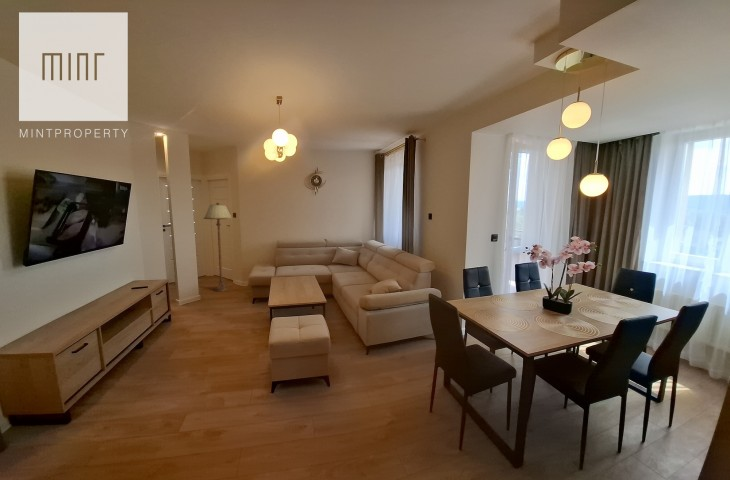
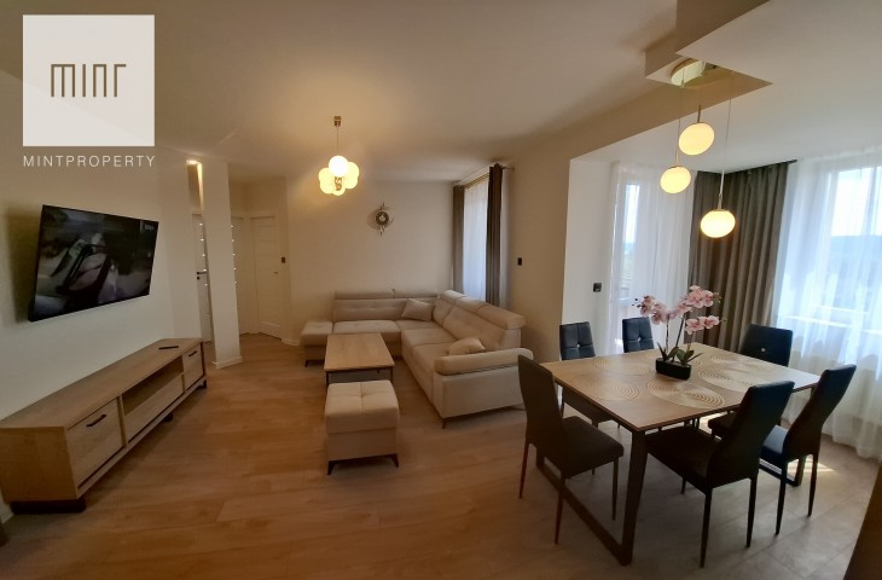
- floor lamp (219, 246)
